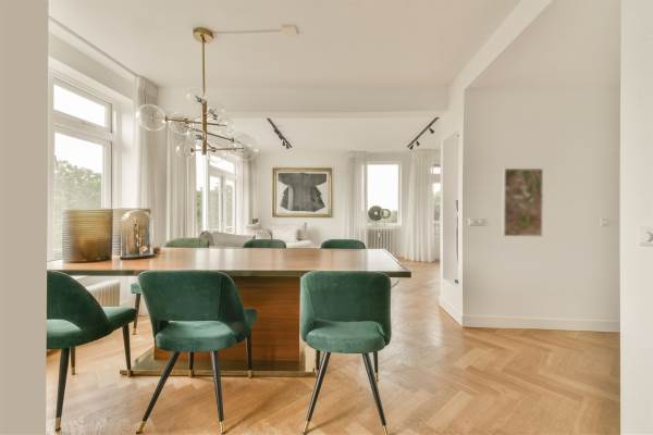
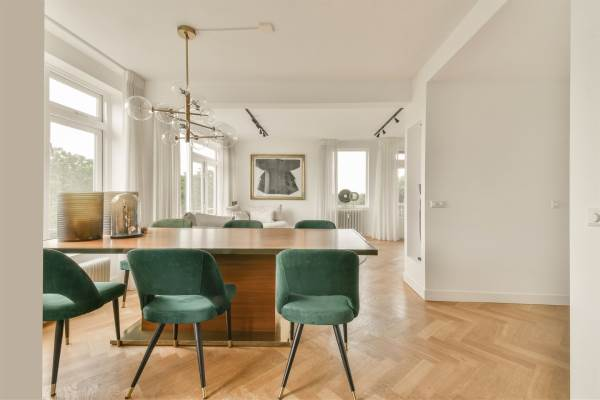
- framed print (522, 202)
